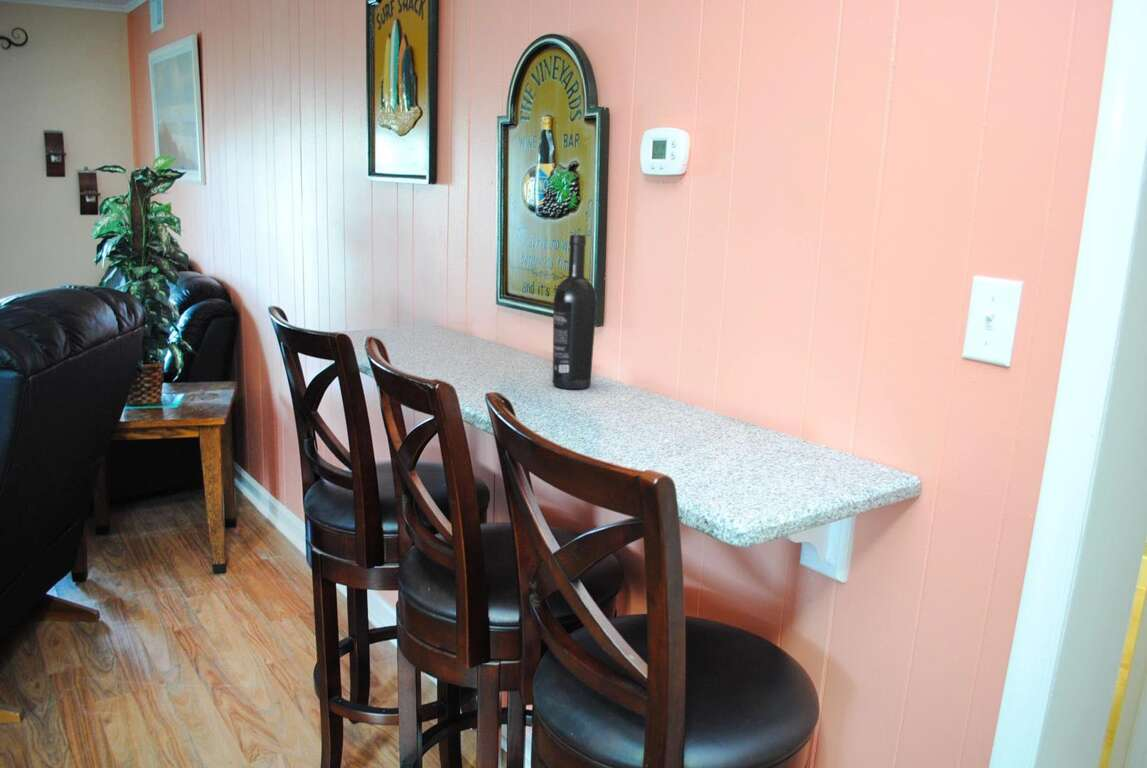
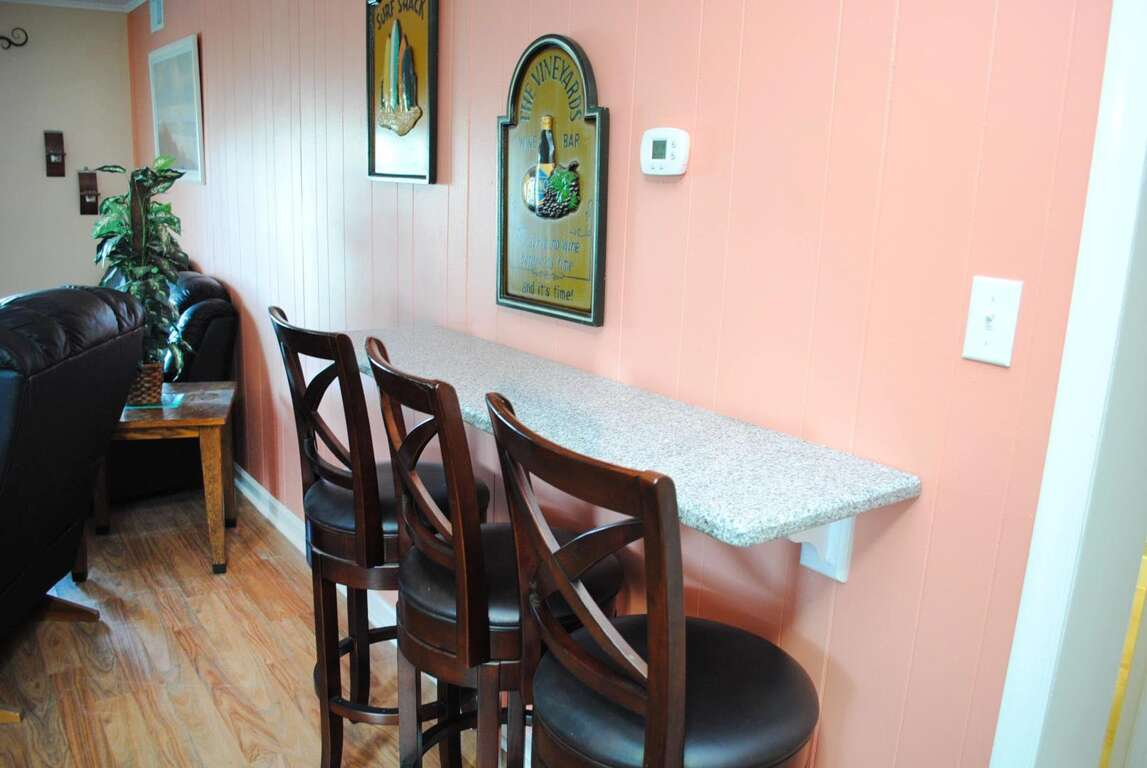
- wine bottle (574, 311)
